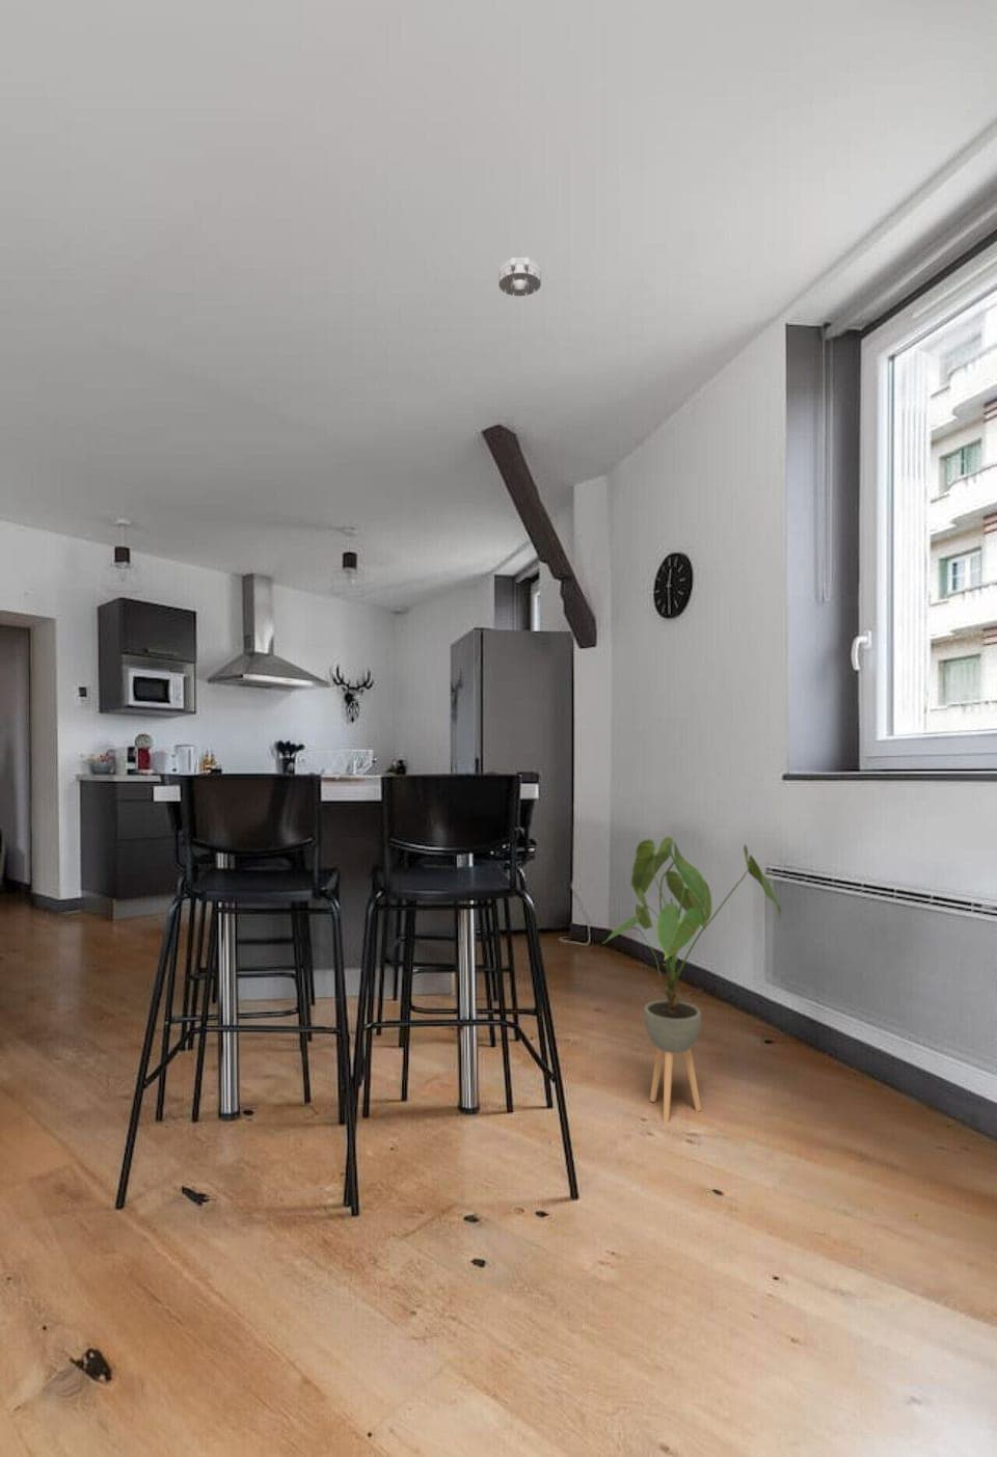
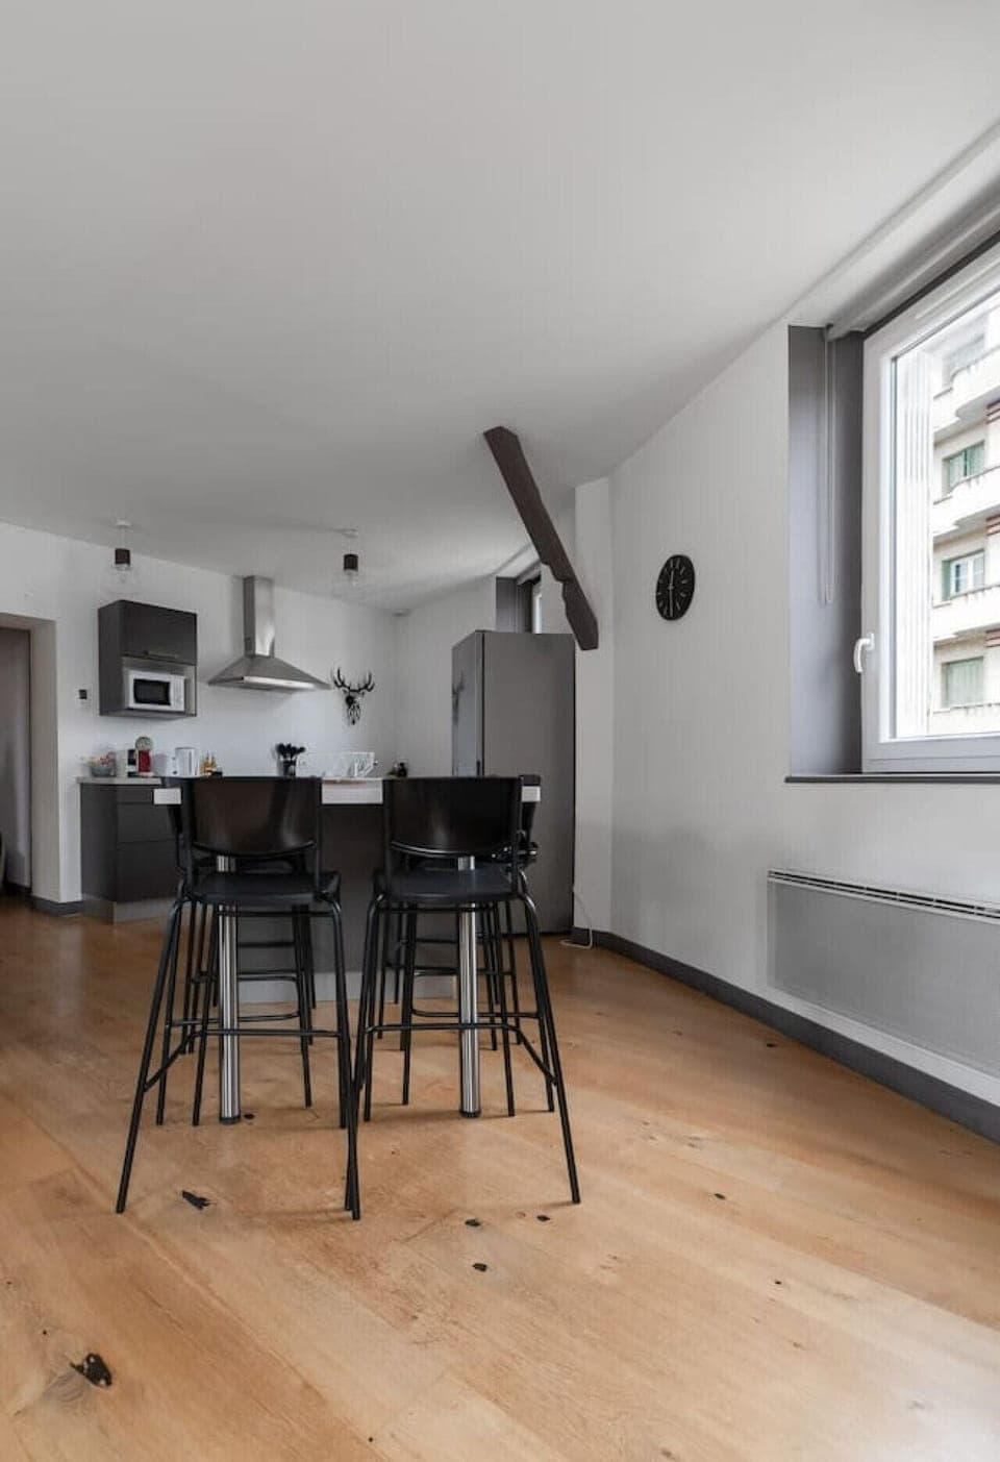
- smoke detector (520, 276)
- house plant (674, 970)
